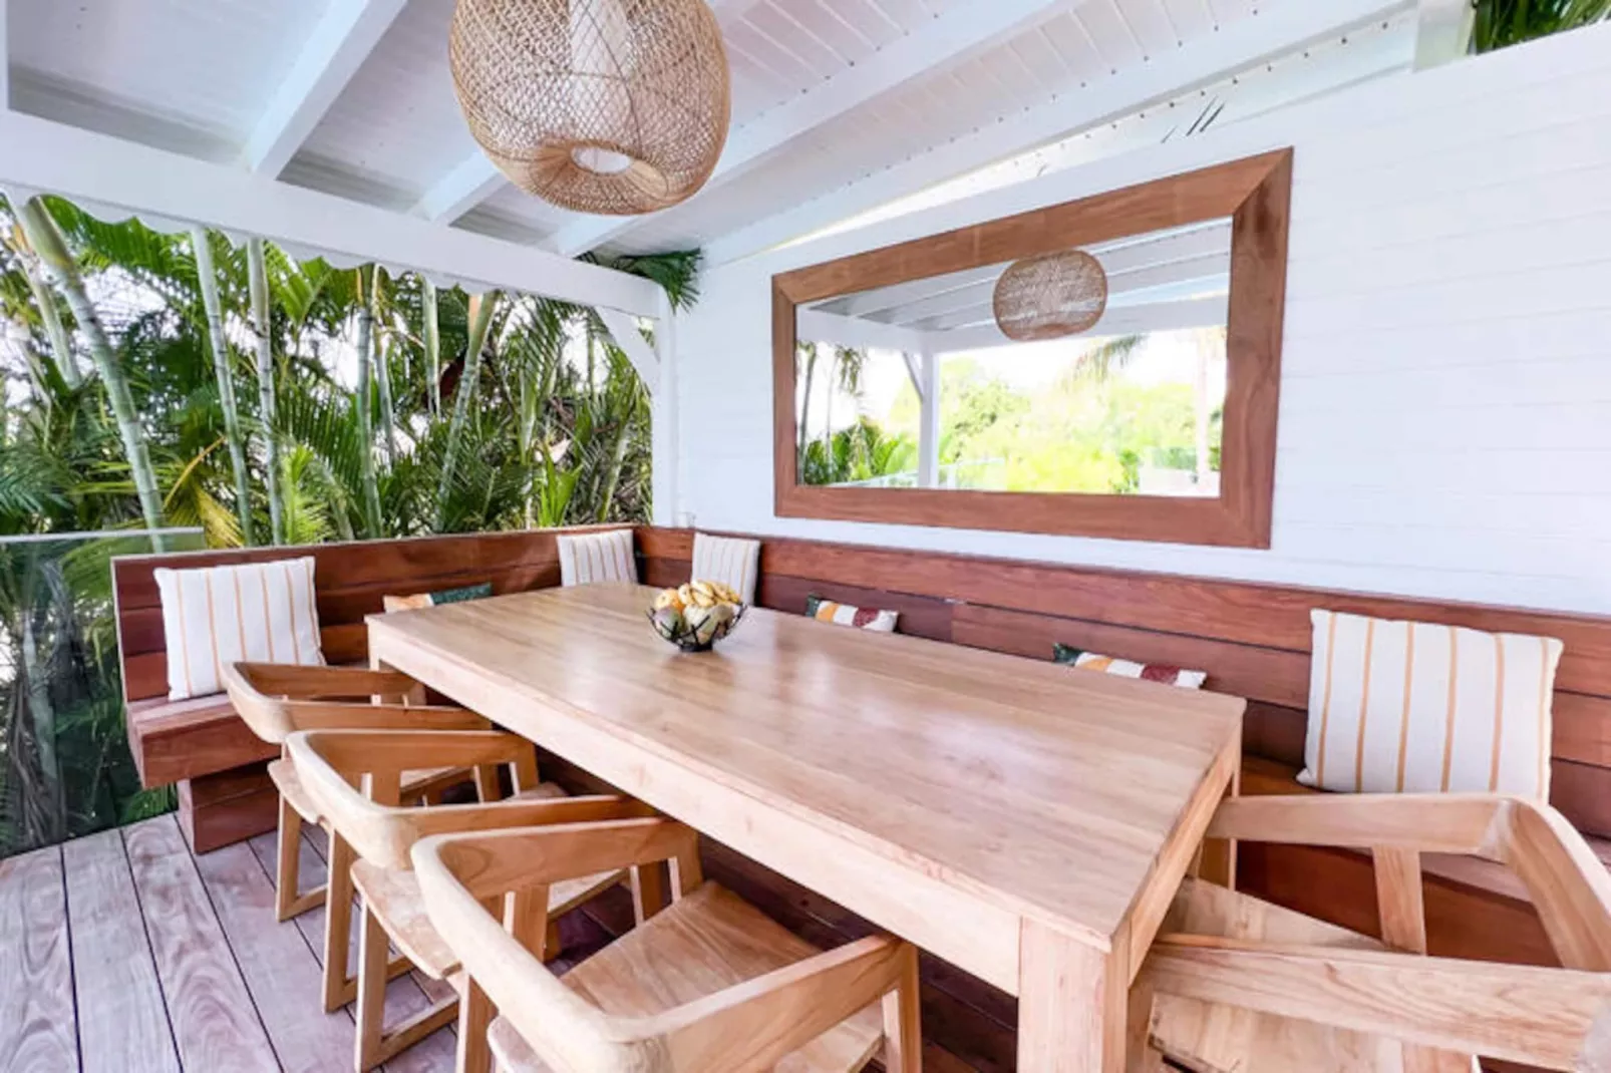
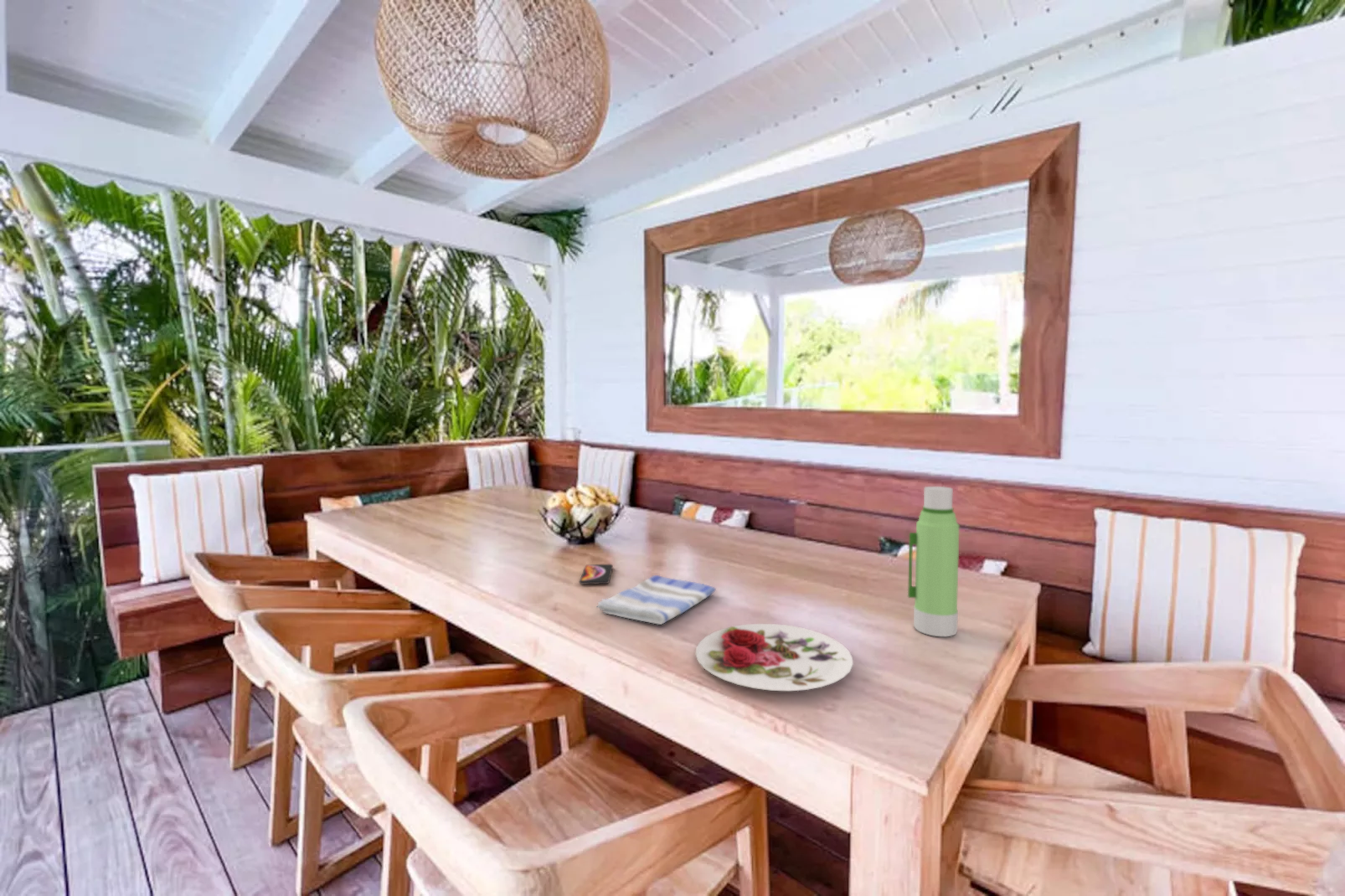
+ plate (772, 651)
+ smartphone (596, 574)
+ dish towel (658, 596)
+ water bottle (935, 559)
